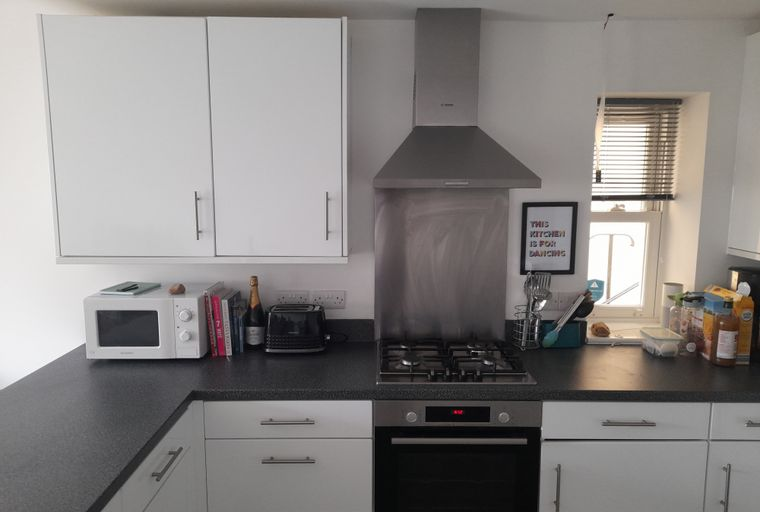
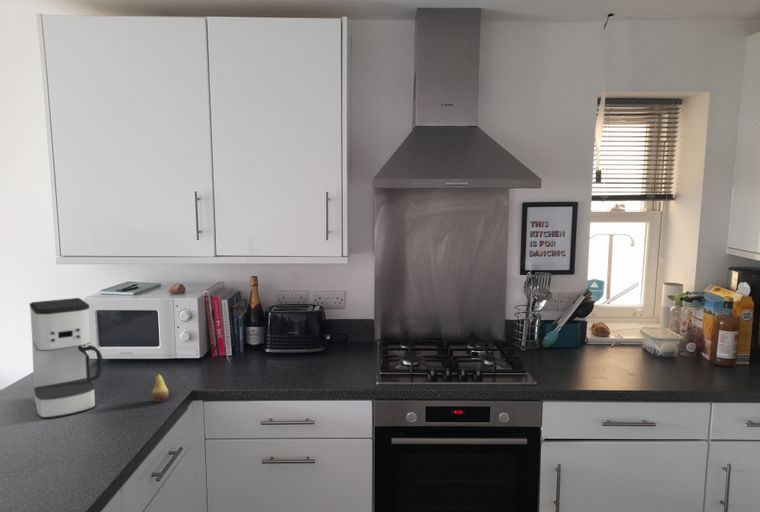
+ fruit (159, 384)
+ coffee maker (67, 354)
